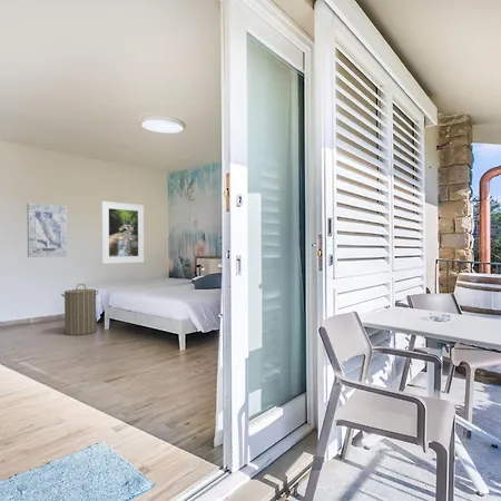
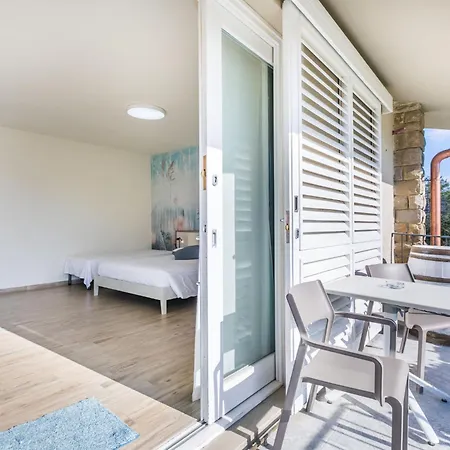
- laundry hamper (80, 307)
- wall art (47, 230)
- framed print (124, 233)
